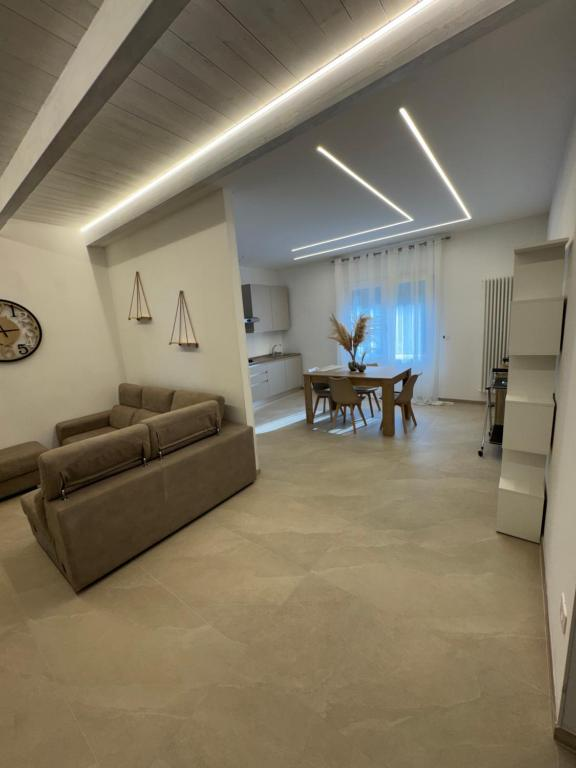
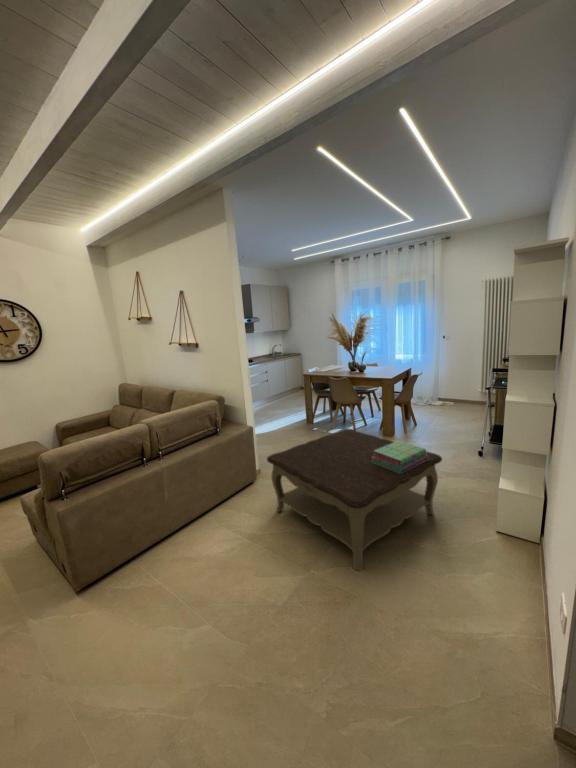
+ stack of books (399, 455)
+ coffee table (351, 484)
